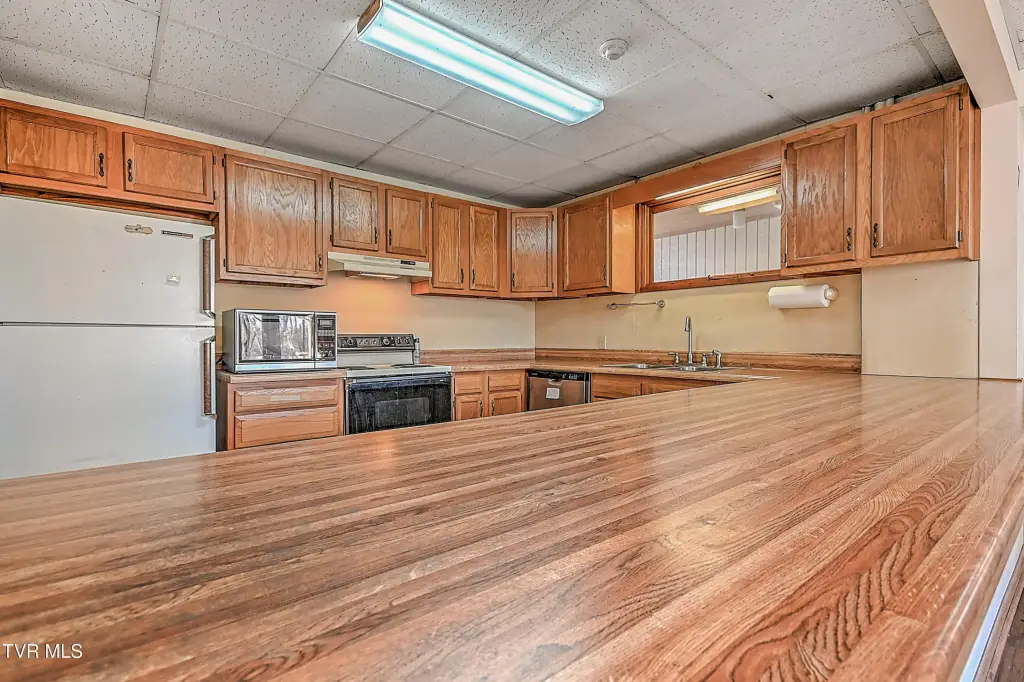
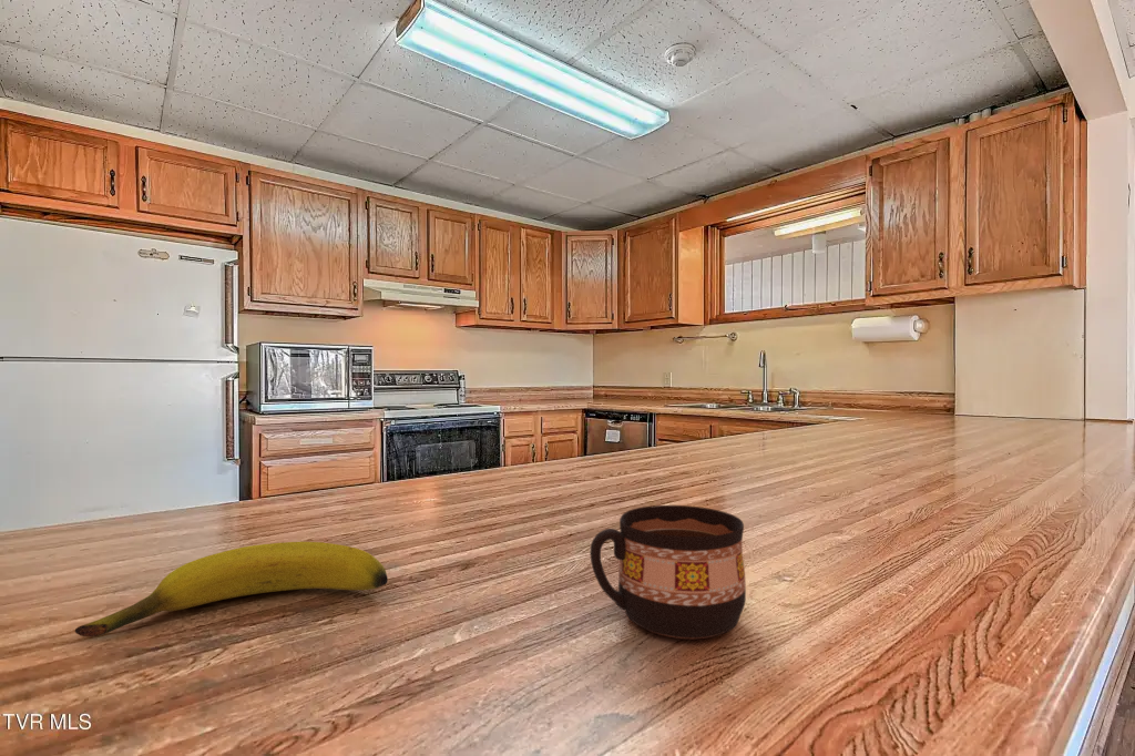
+ banana (255, 576)
+ cup (673, 566)
